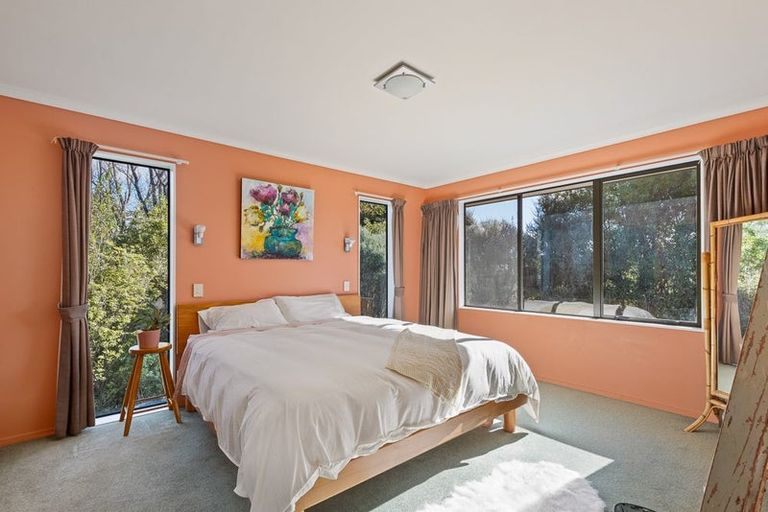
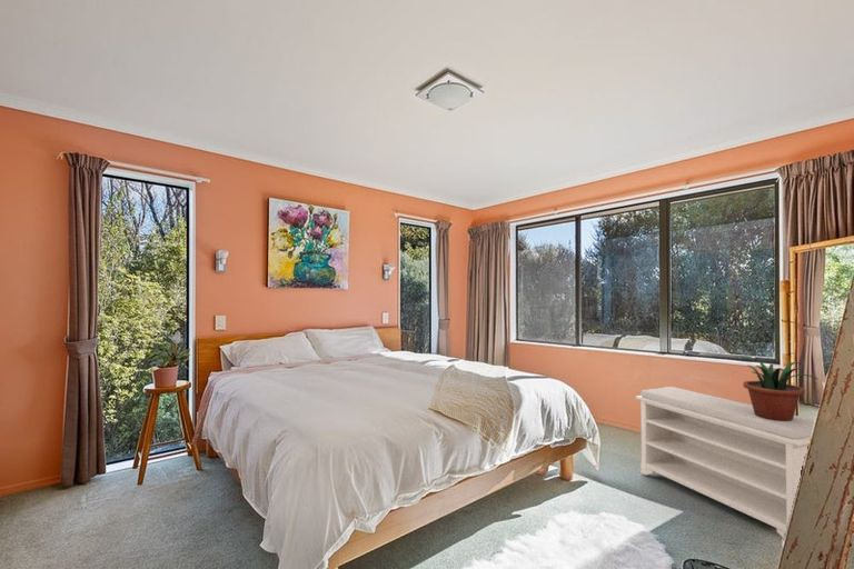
+ potted plant (779, 390)
+ bench (722, 451)
